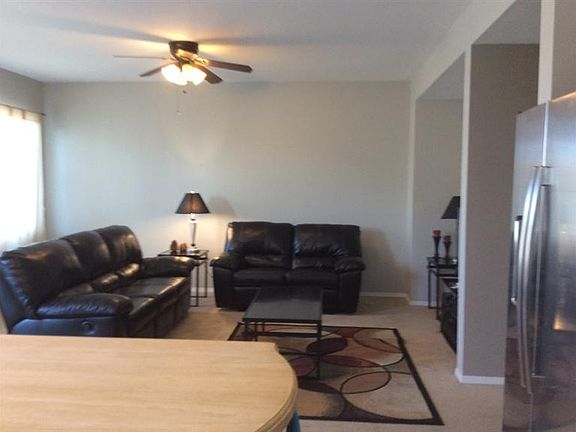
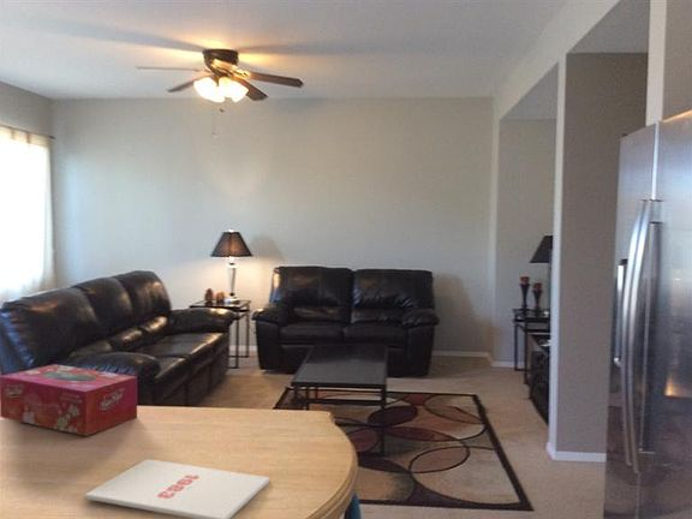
+ magazine (180, 488)
+ tissue box (68, 396)
